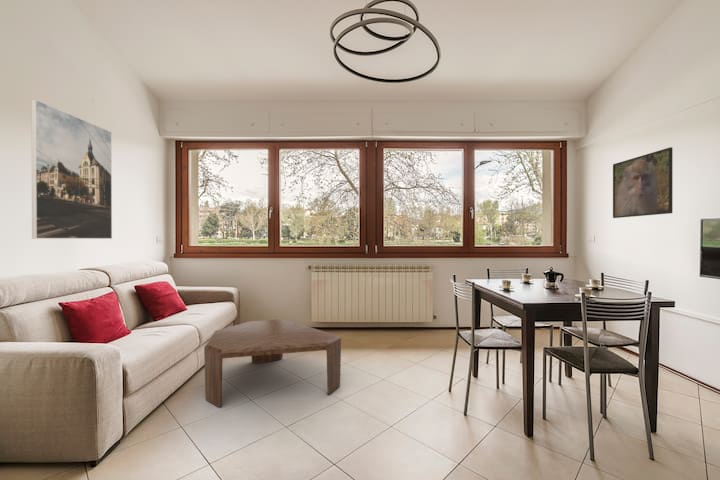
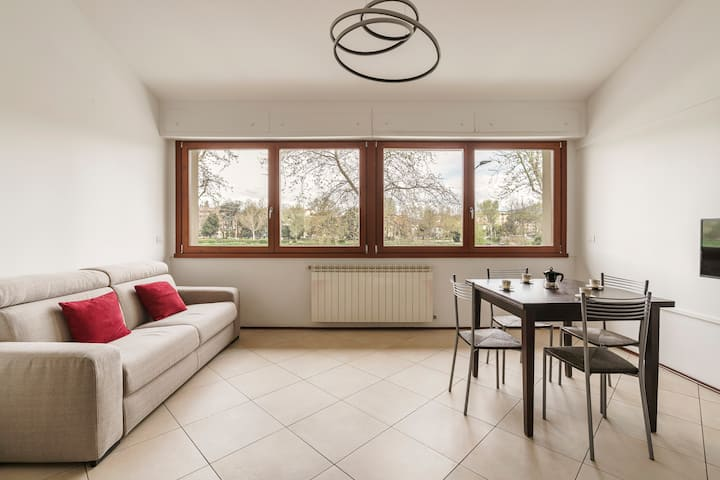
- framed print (639, 186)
- coffee table (275, 357)
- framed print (77, 178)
